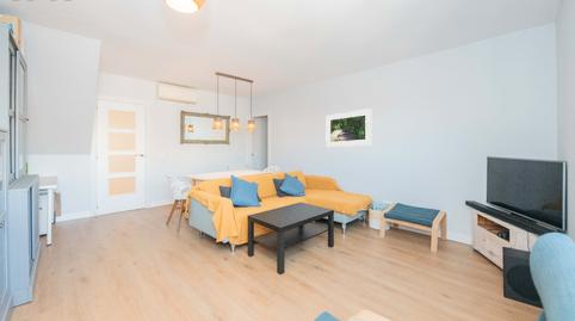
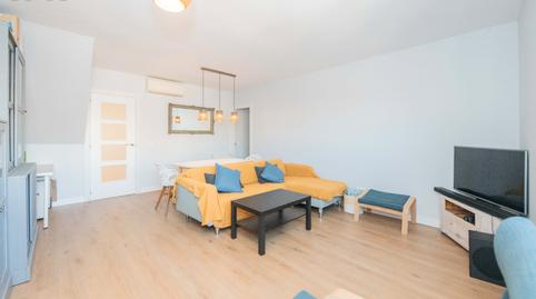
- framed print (347, 129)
